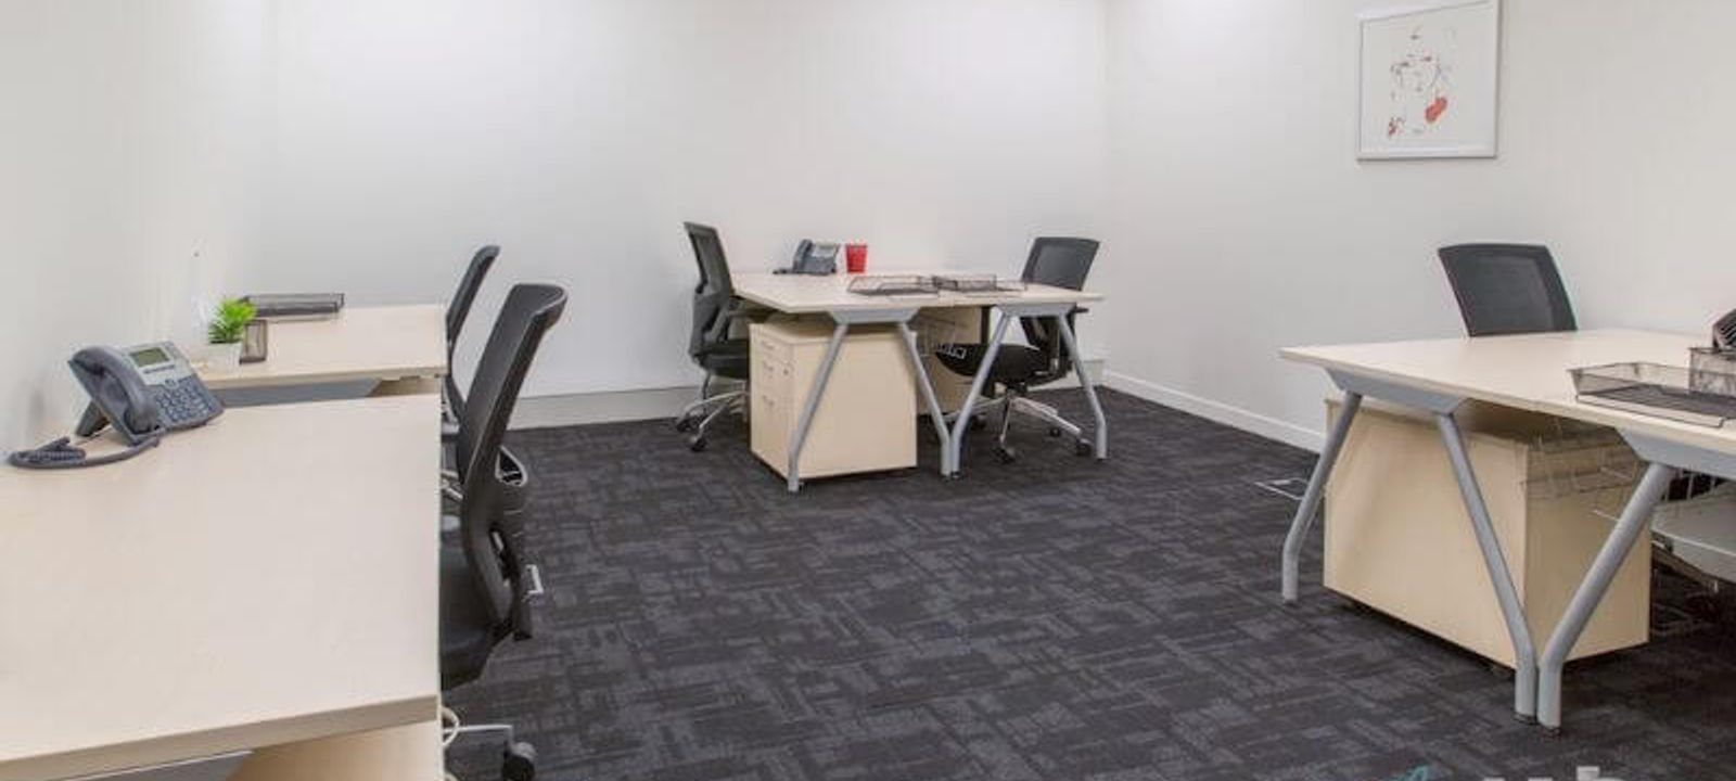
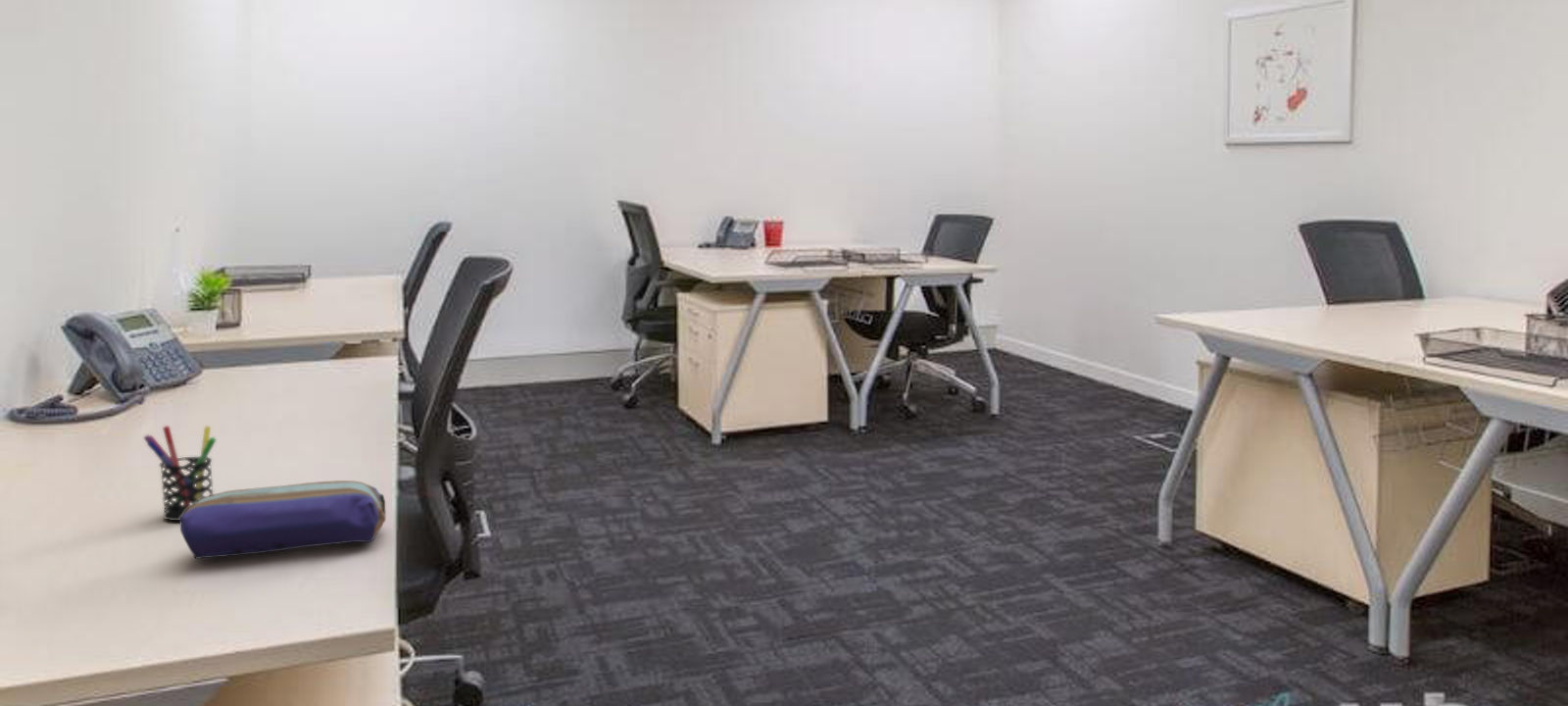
+ pencil case (287, 518)
+ pen holder (189, 469)
